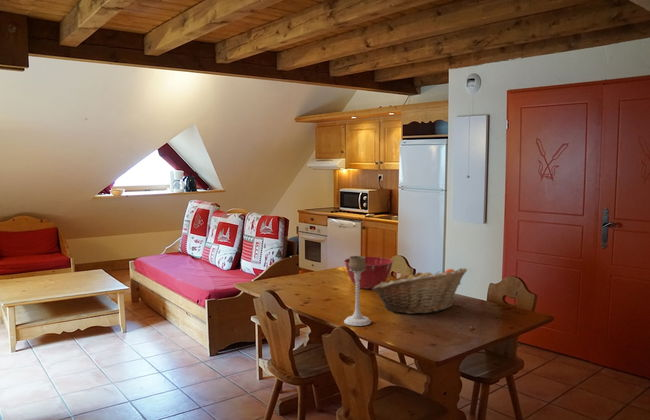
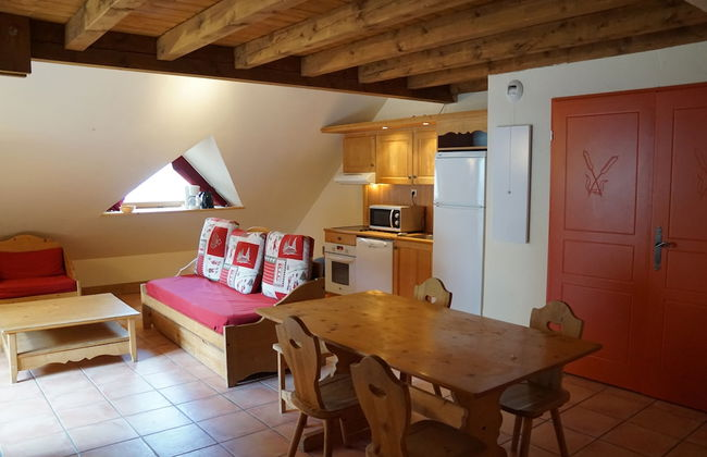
- fruit basket (420, 286)
- mixing bowl (368, 273)
- candle holder (357, 289)
